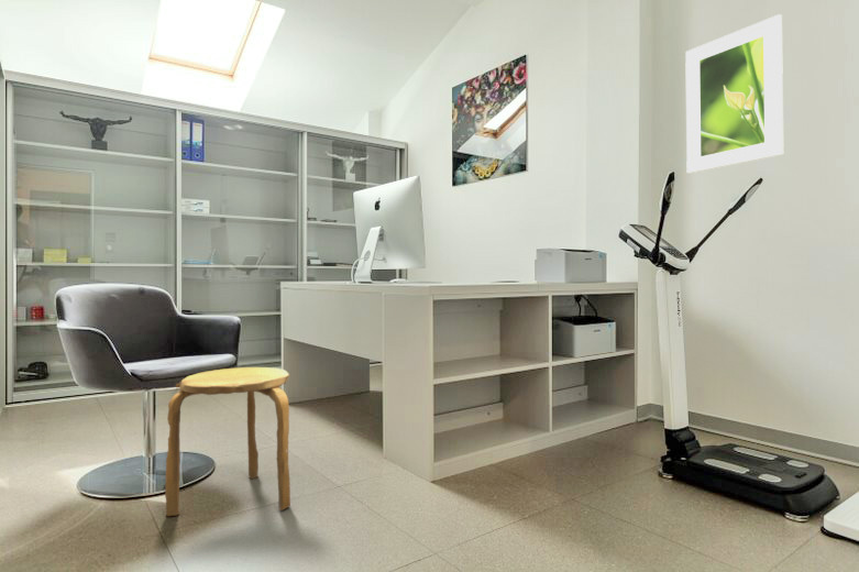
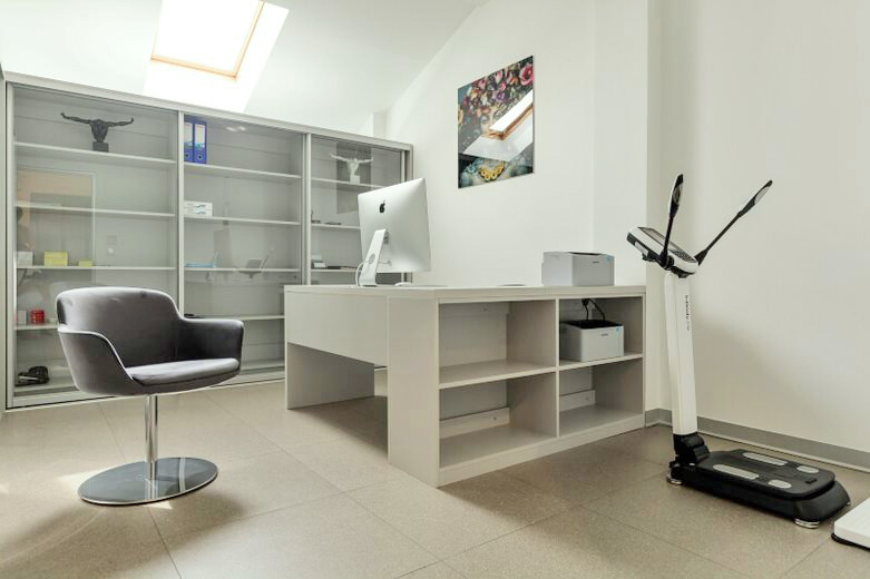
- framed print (730, 99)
- stool (247, 437)
